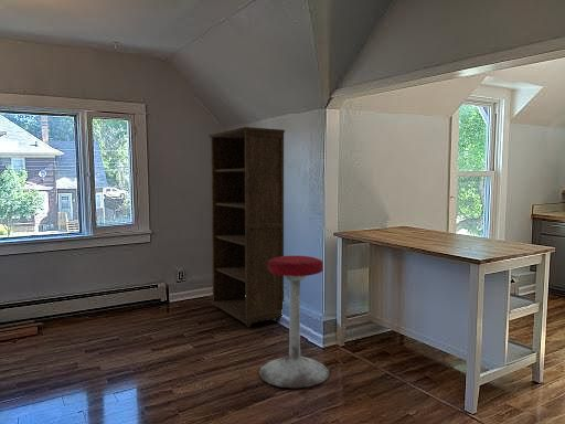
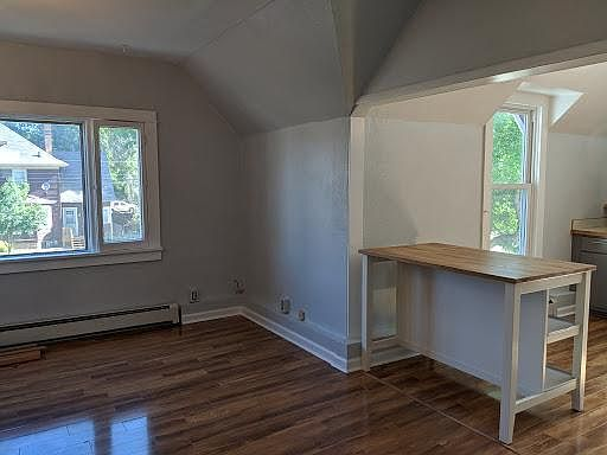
- bookcase (245, 224)
- stool (294, 316)
